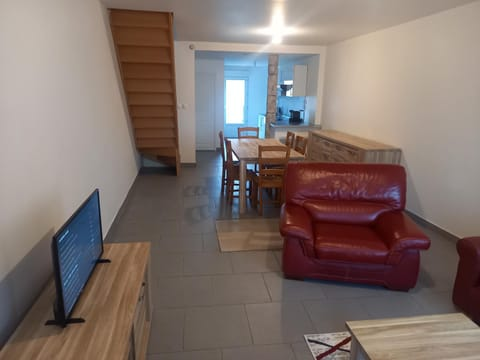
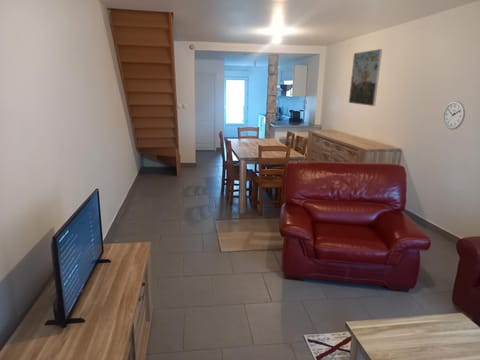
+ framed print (364, 78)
+ wall clock (453, 115)
